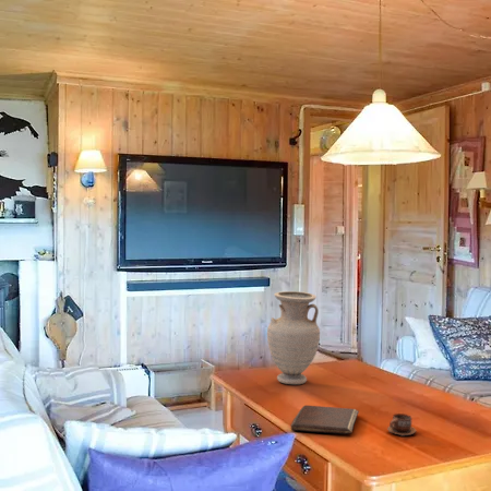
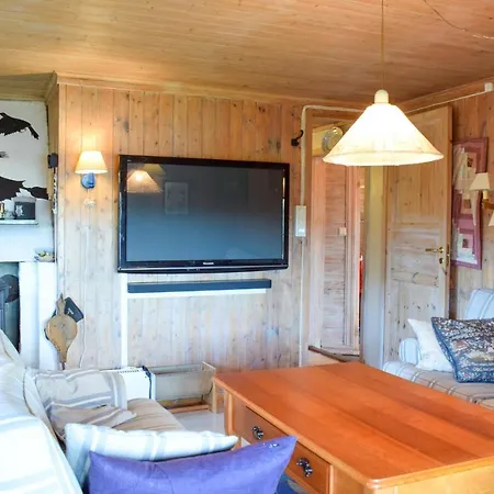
- vase (292, 337)
- cup (400, 423)
- book (325, 418)
